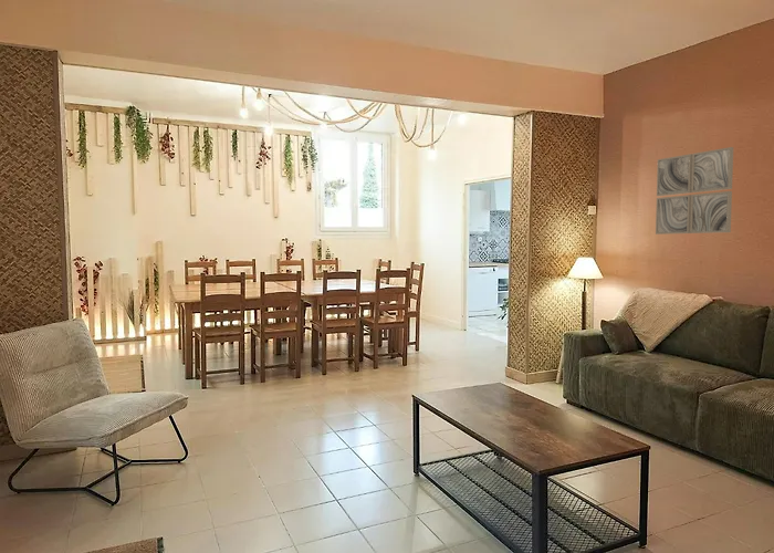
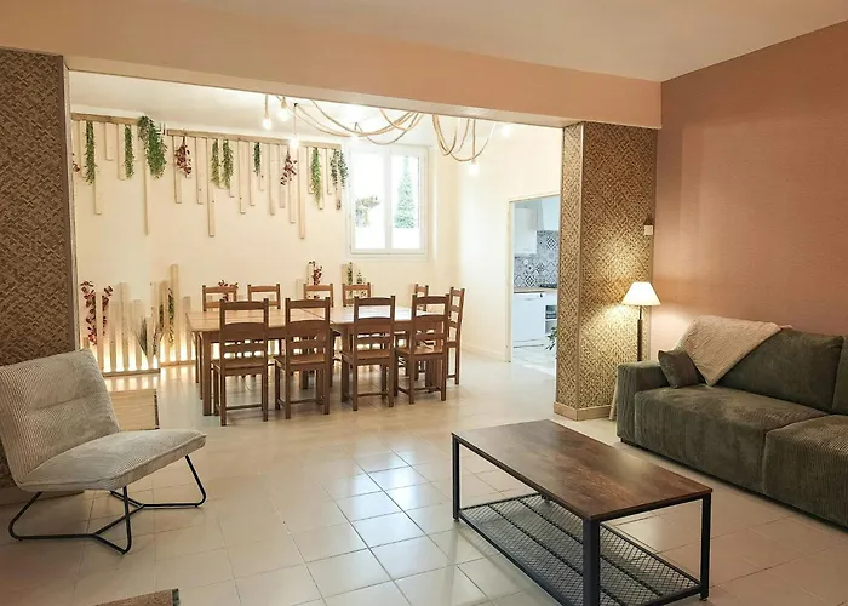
- wall art (691, 195)
